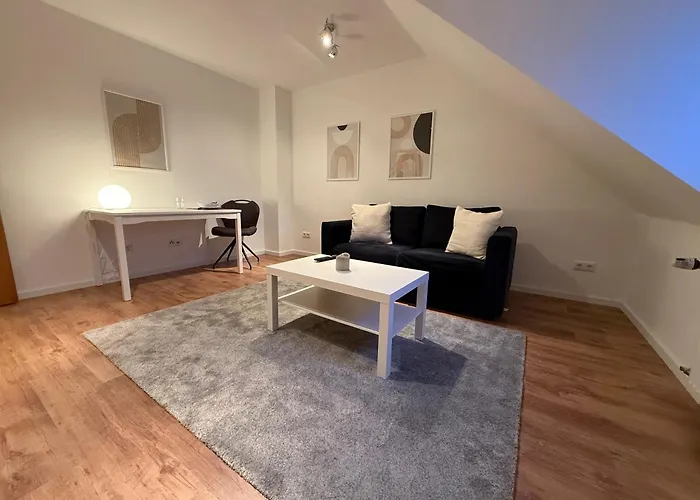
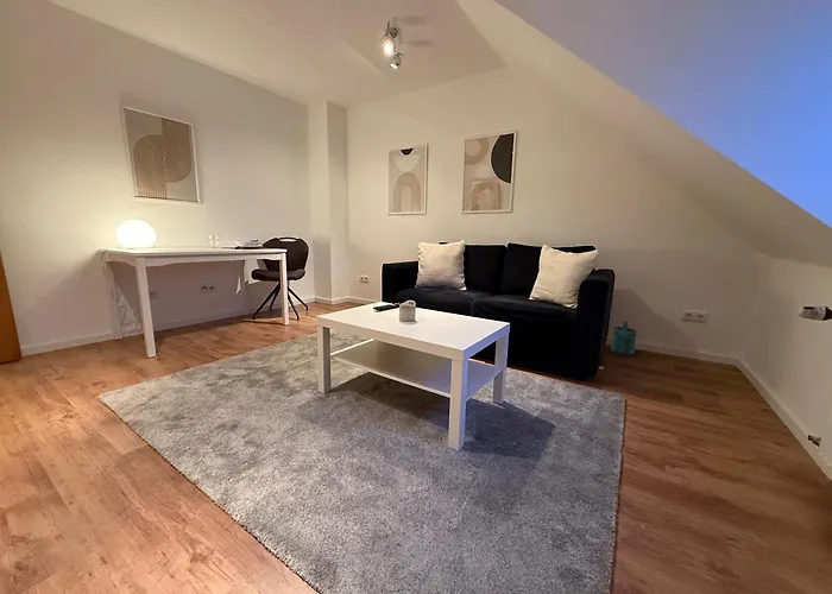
+ watering can (623, 339)
